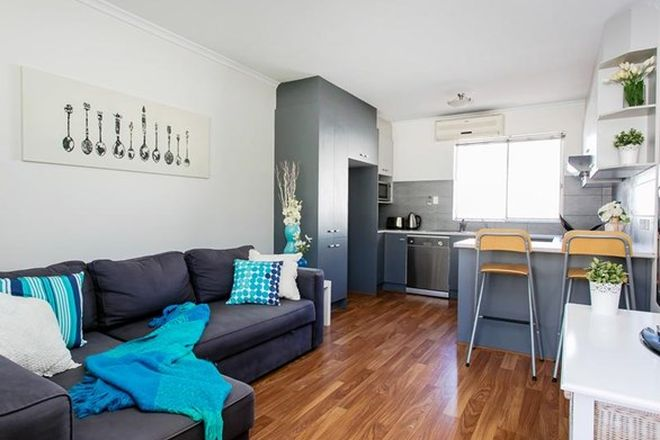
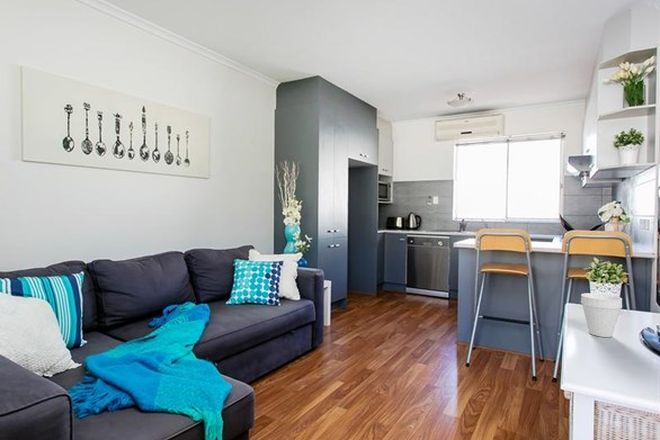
+ cup (600, 315)
